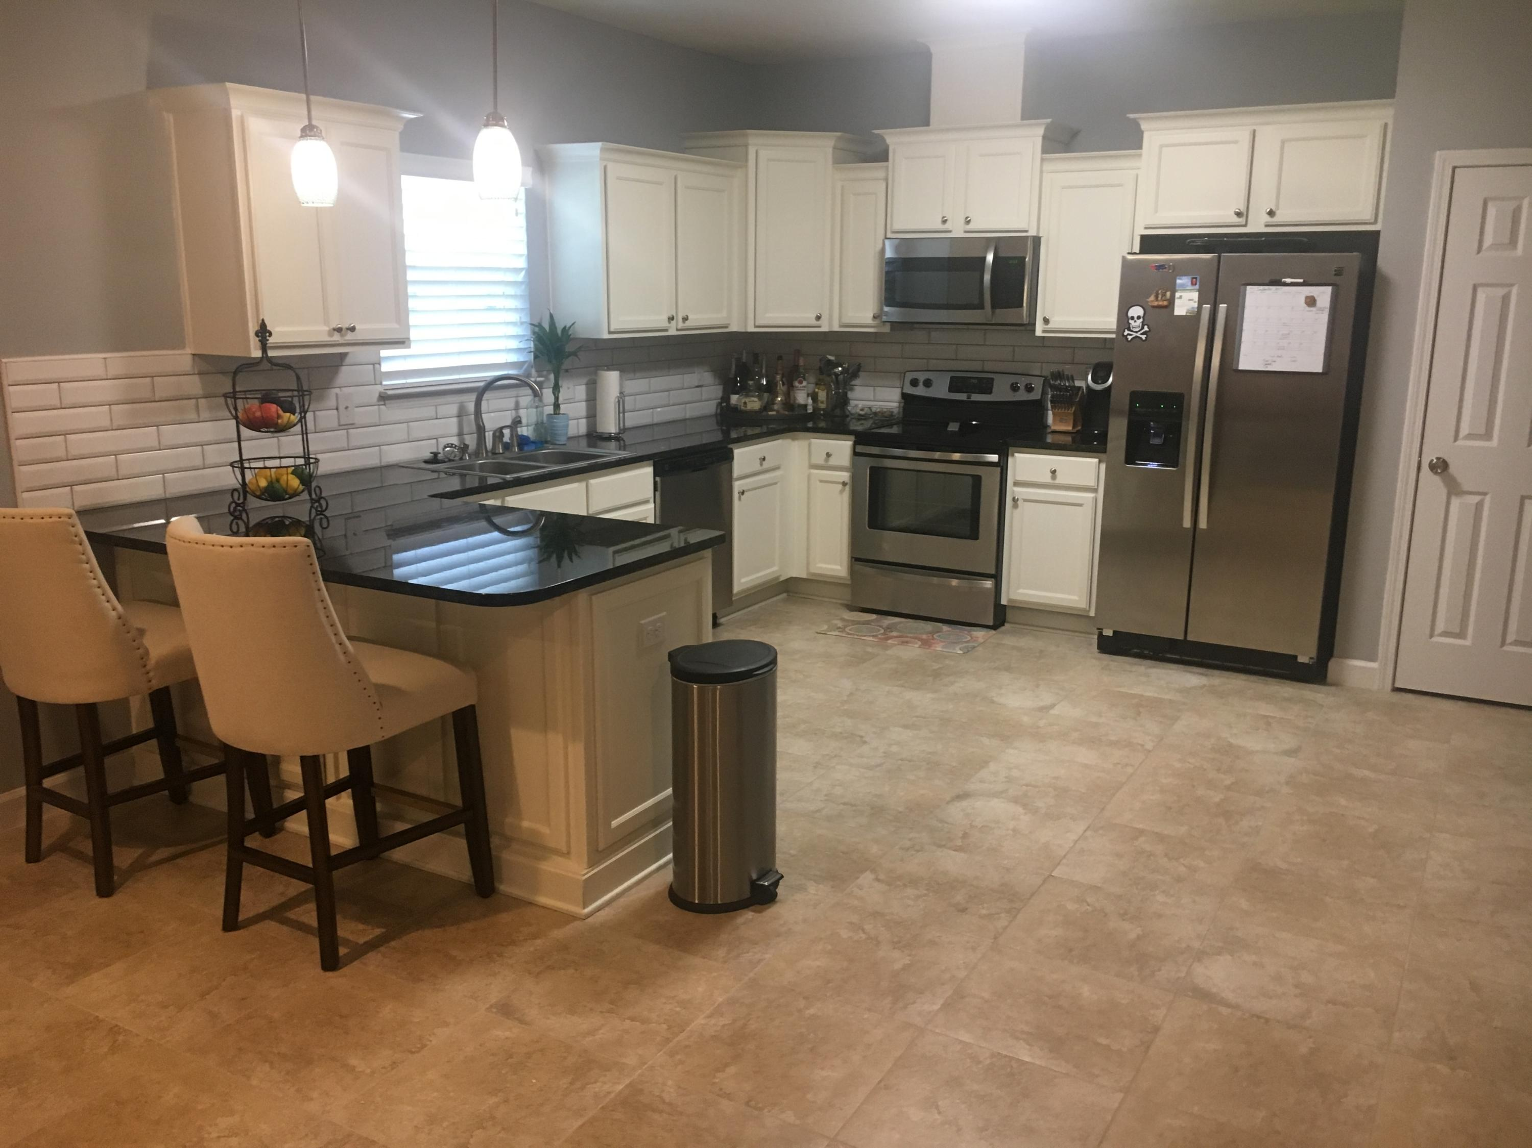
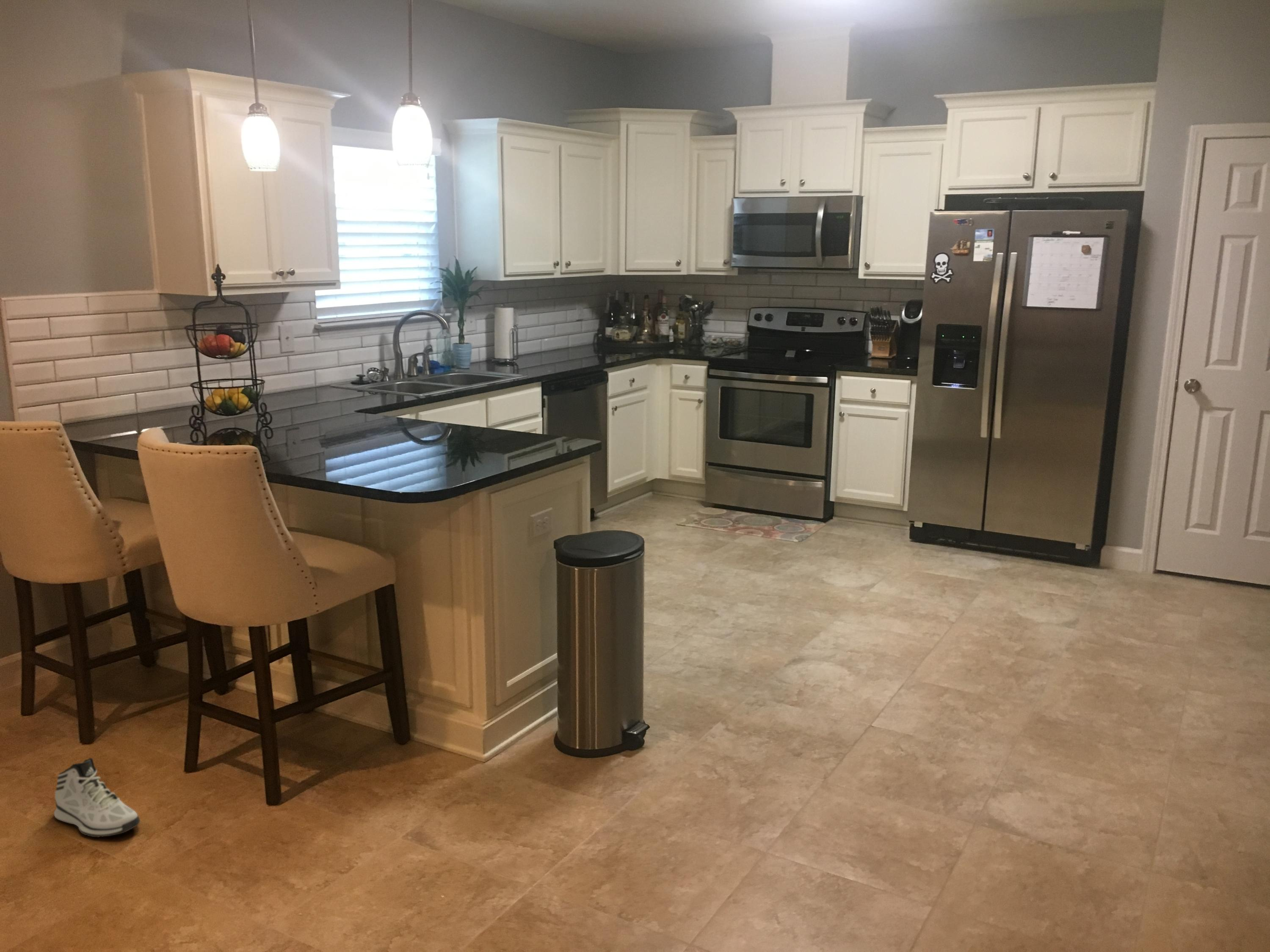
+ sneaker (93, 795)
